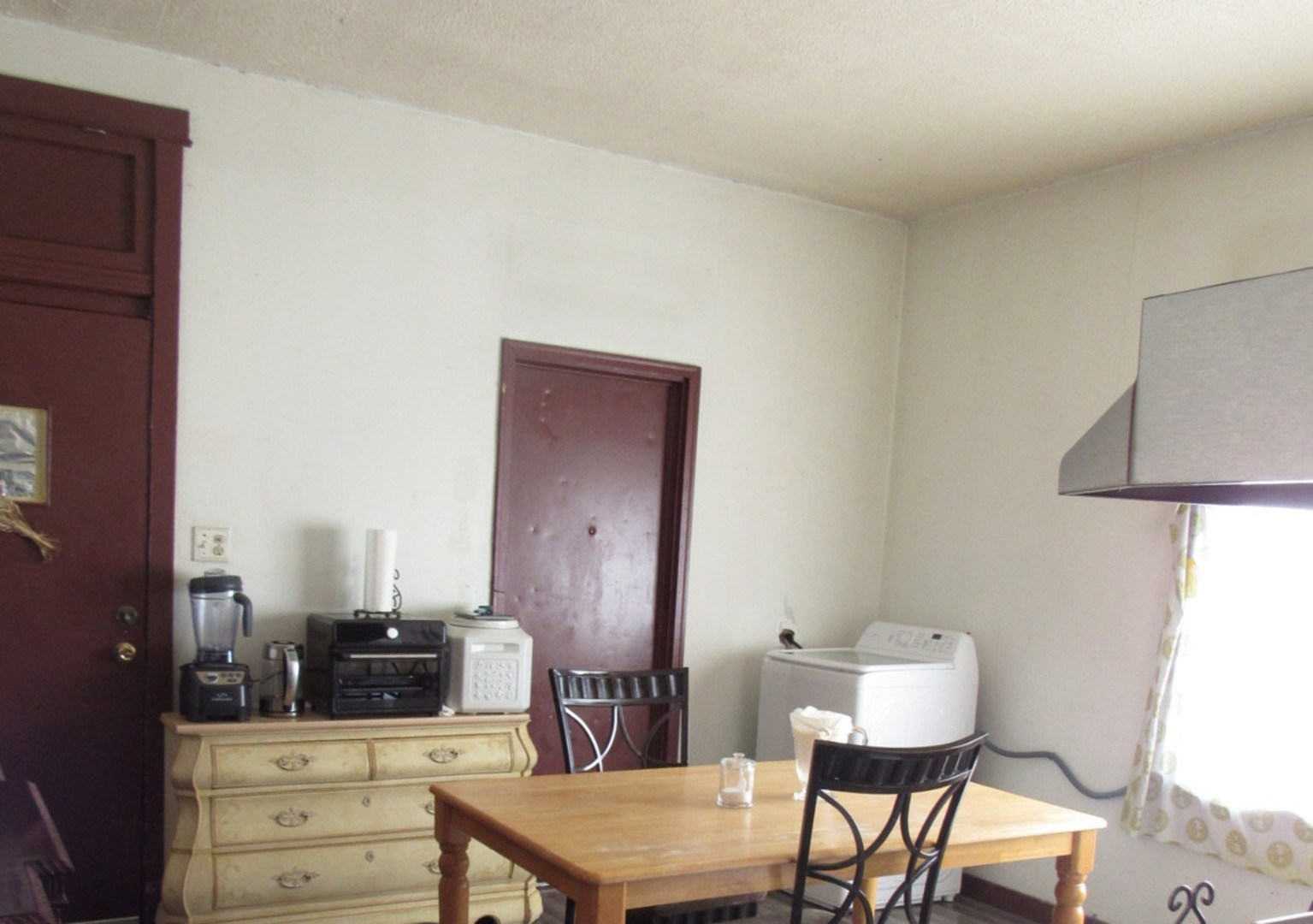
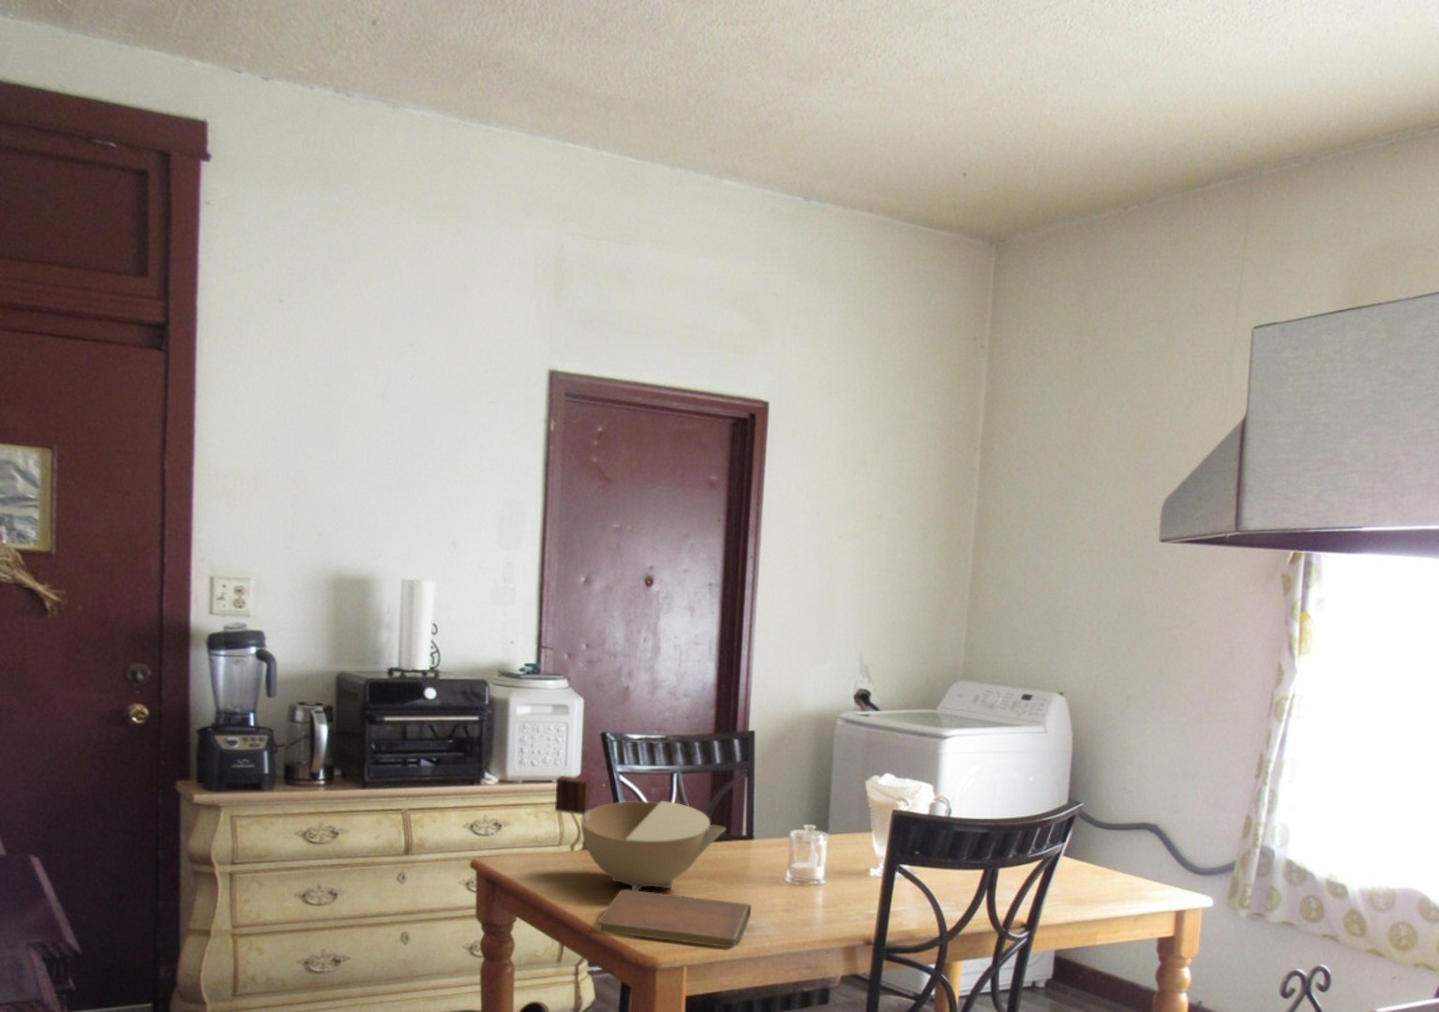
+ notebook (676, 918)
+ bowl (639, 835)
